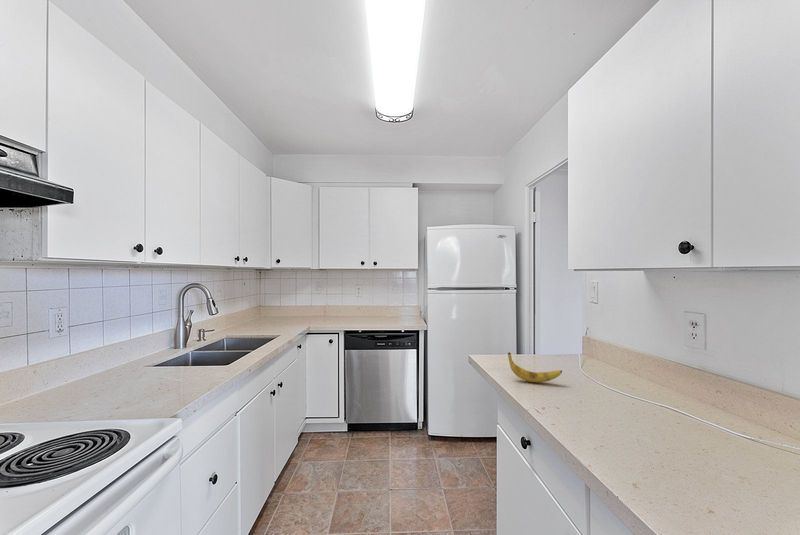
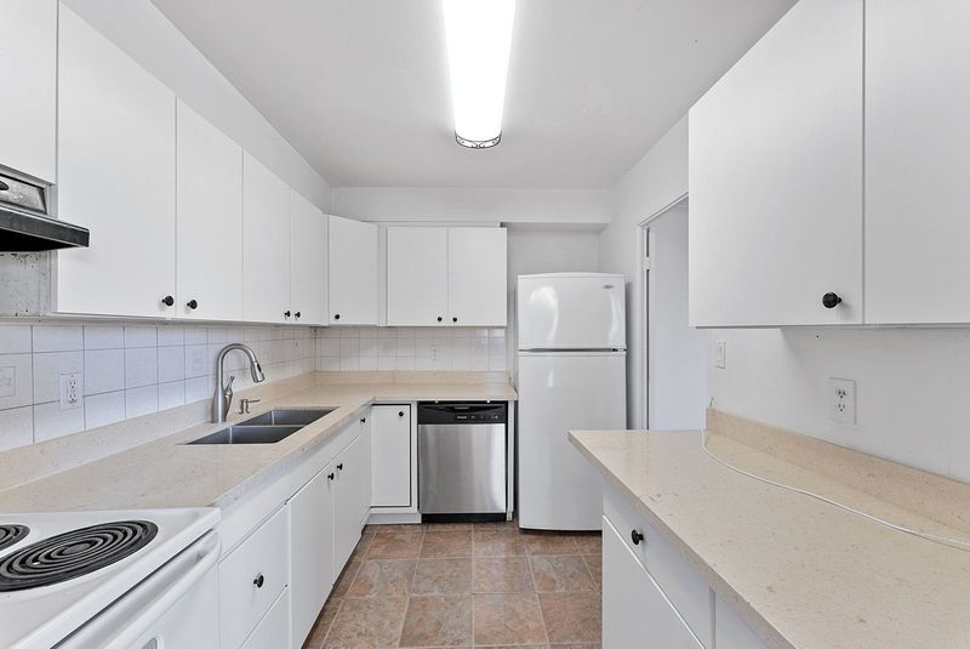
- banana (534, 372)
